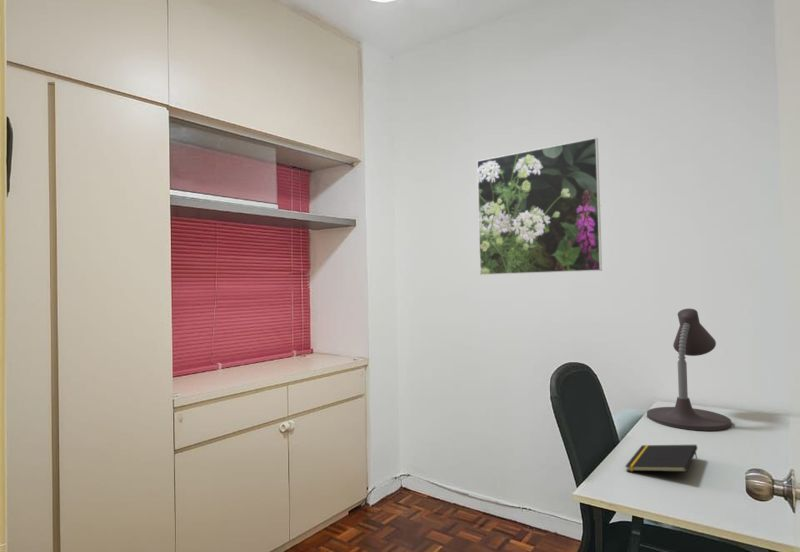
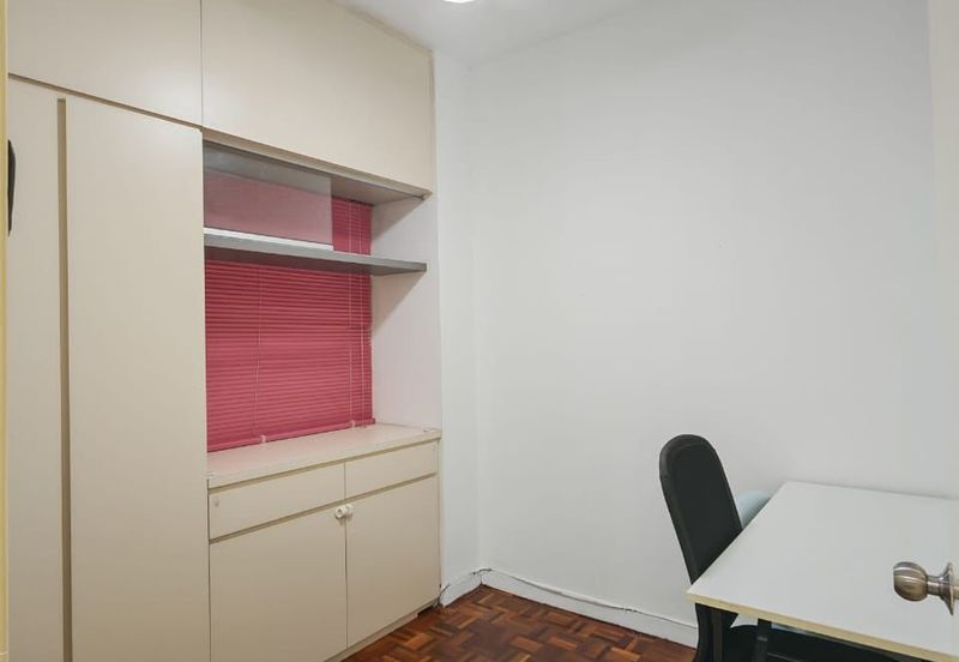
- notepad (662, 457)
- desk lamp (686, 363)
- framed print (534, 211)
